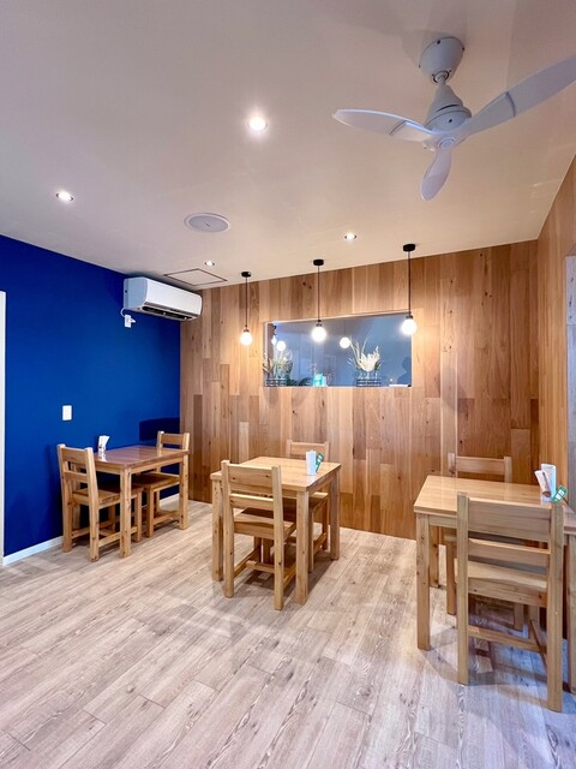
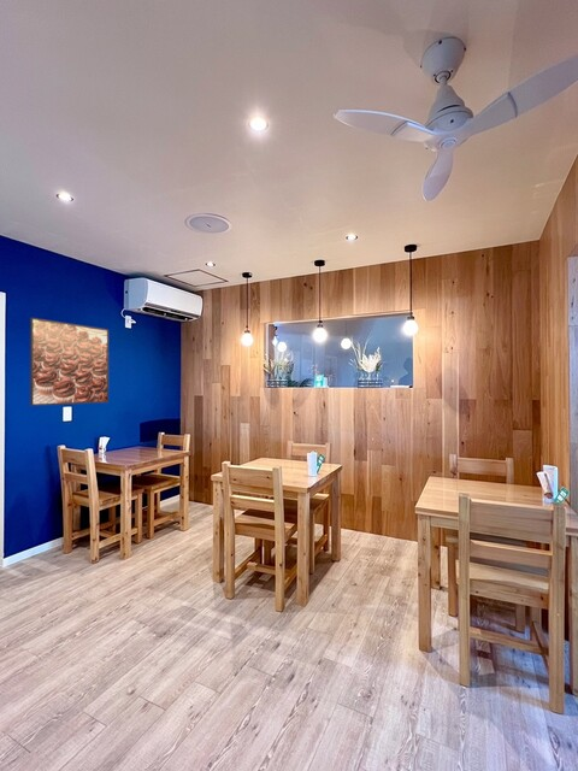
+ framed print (72, 364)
